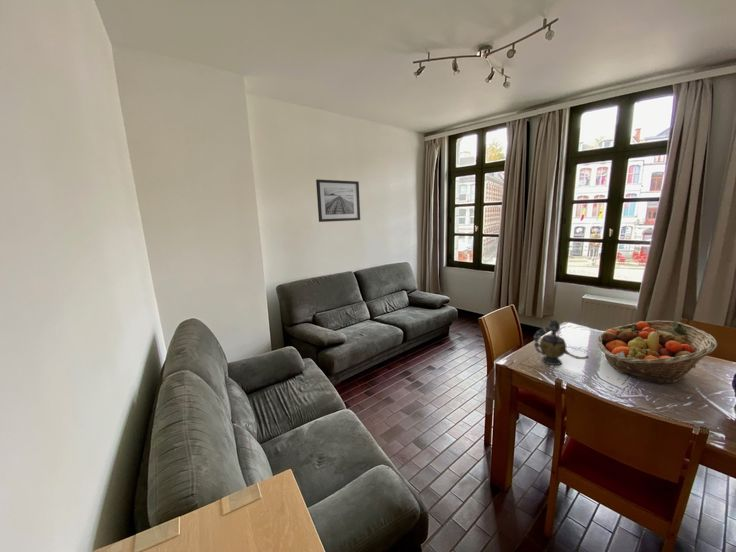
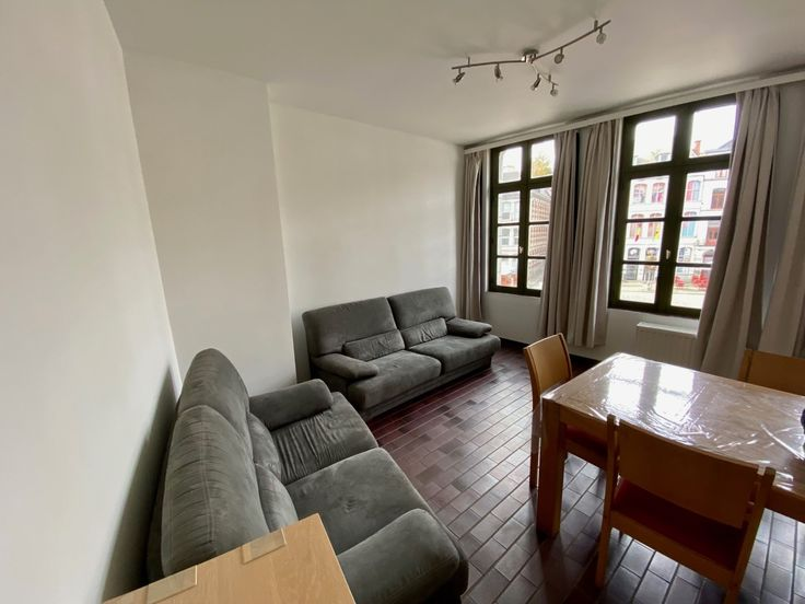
- wall art (339, 201)
- fruit basket (649, 347)
- teapot (561, 341)
